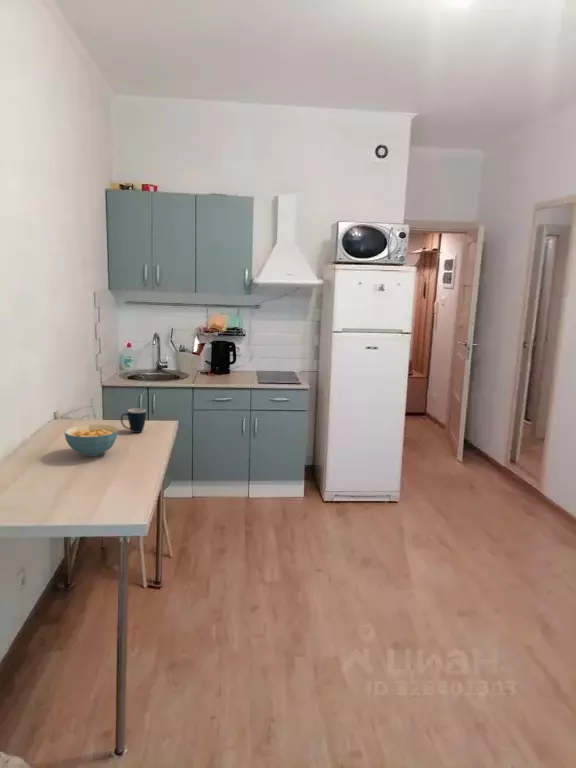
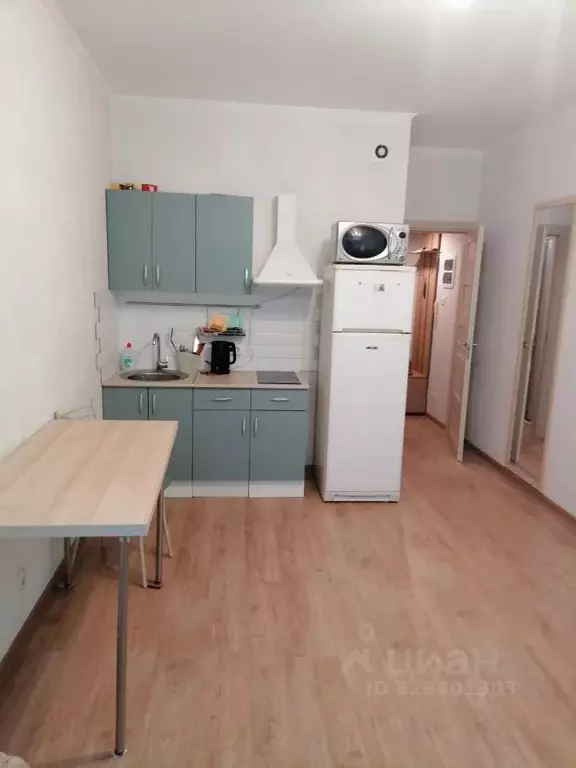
- mug (133, 421)
- cereal bowl (92, 442)
